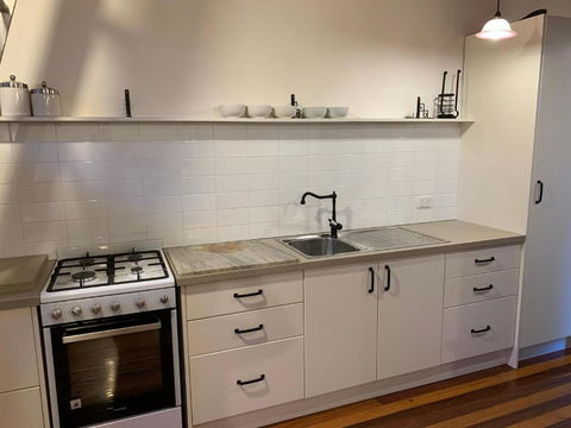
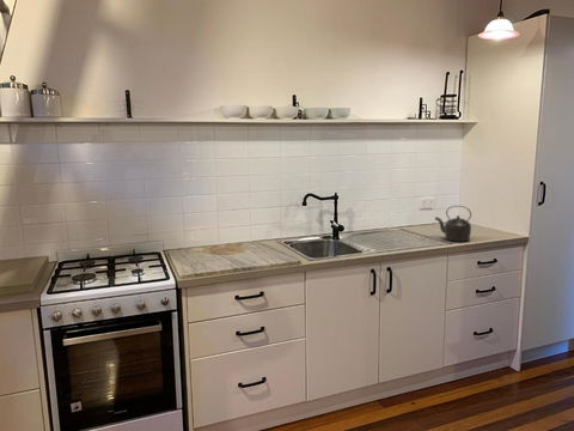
+ kettle (452, 221)
